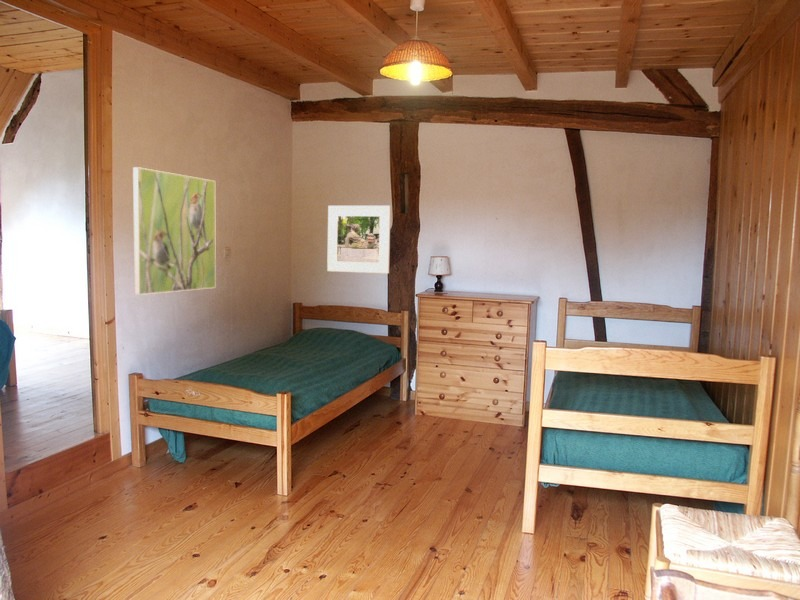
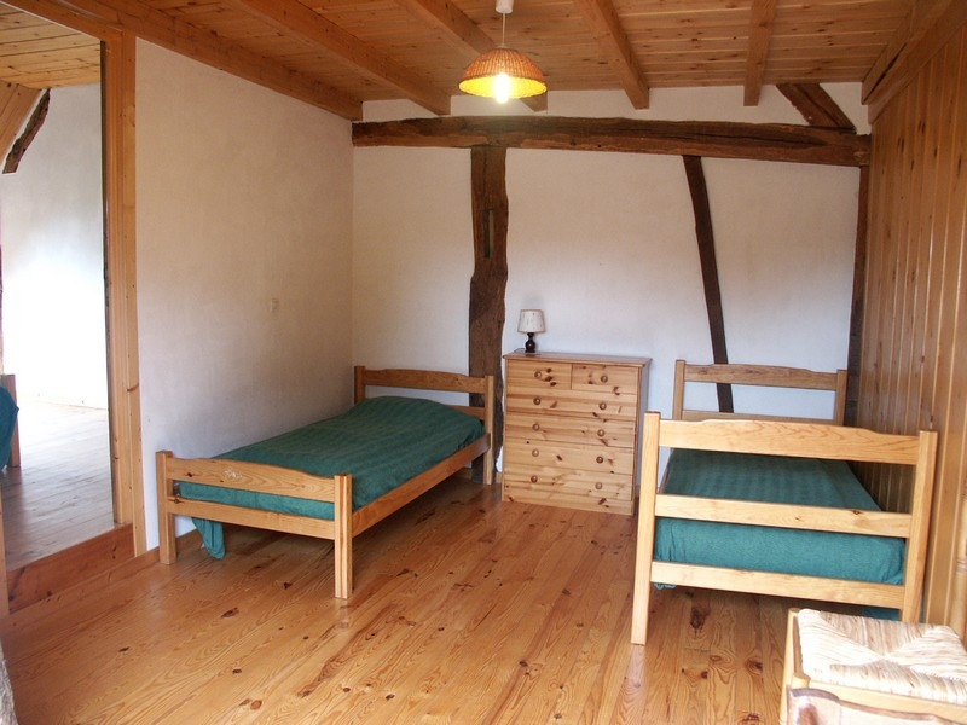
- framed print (358, 239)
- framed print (178, 233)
